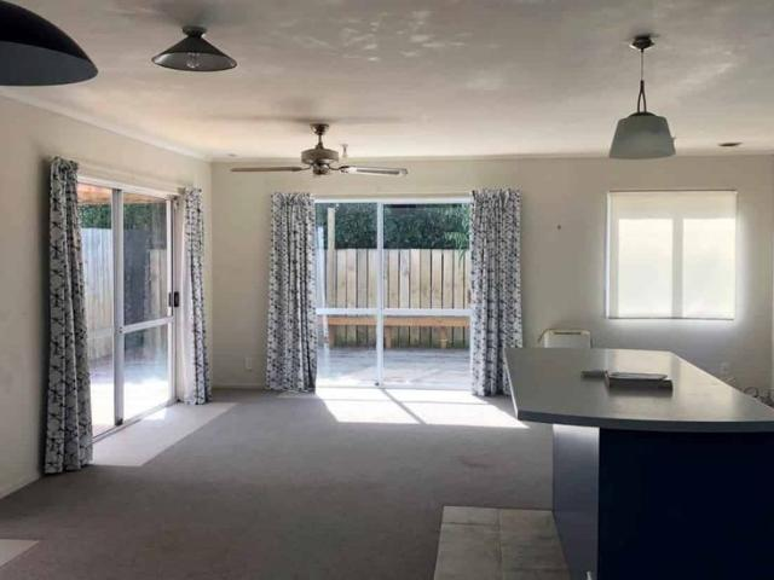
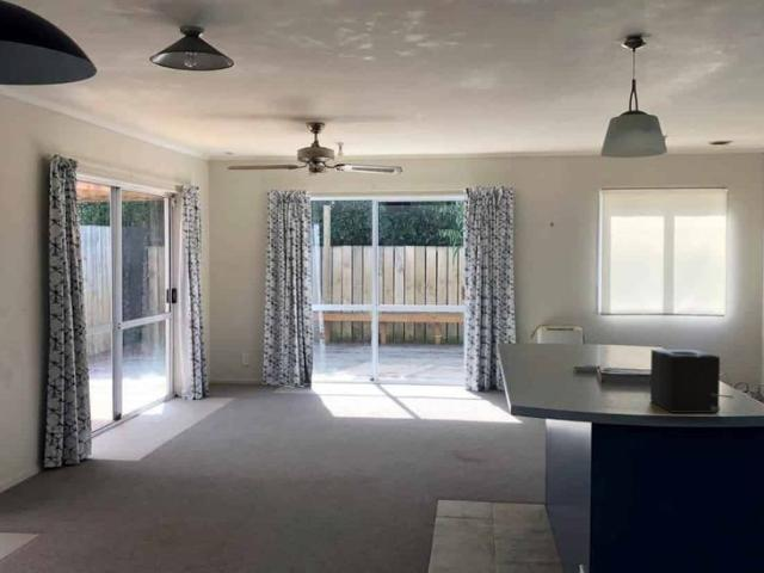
+ speaker (683, 377)
